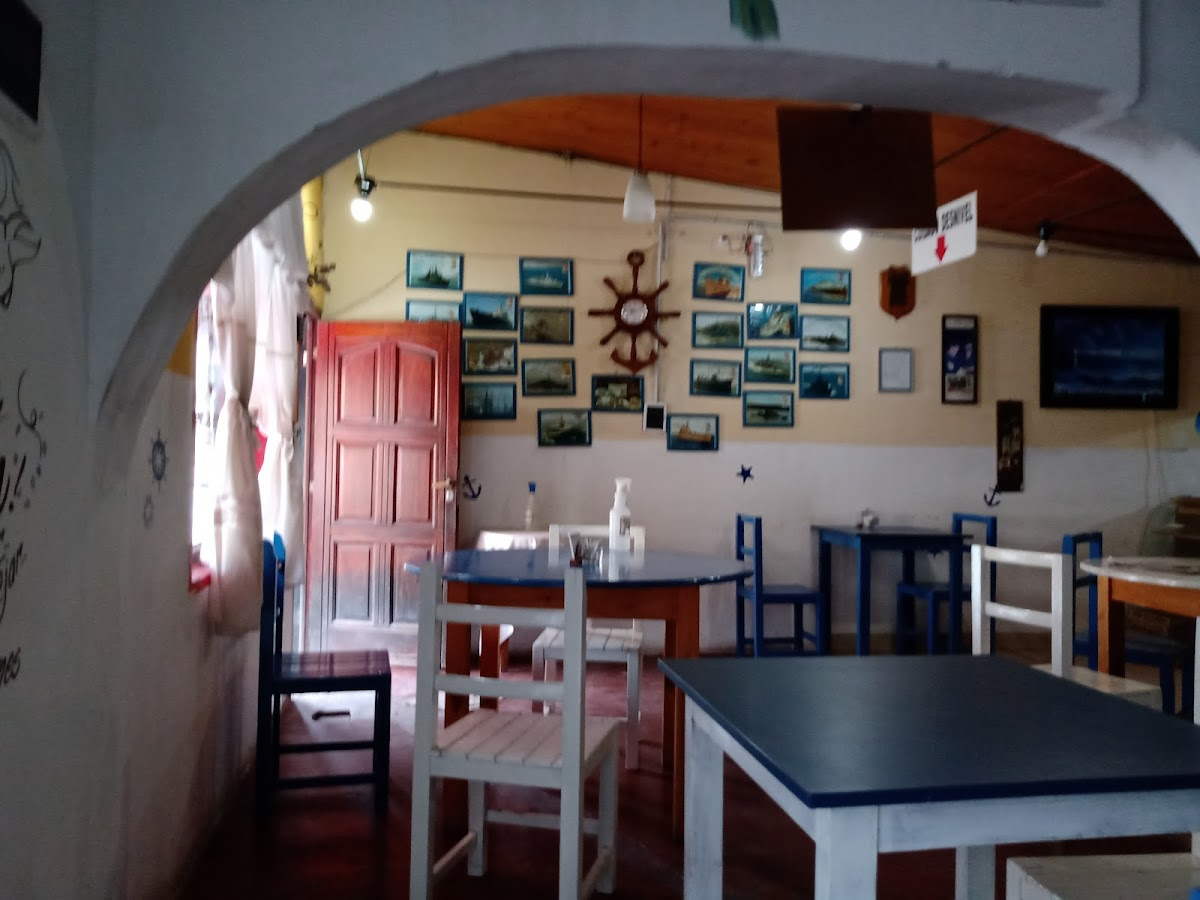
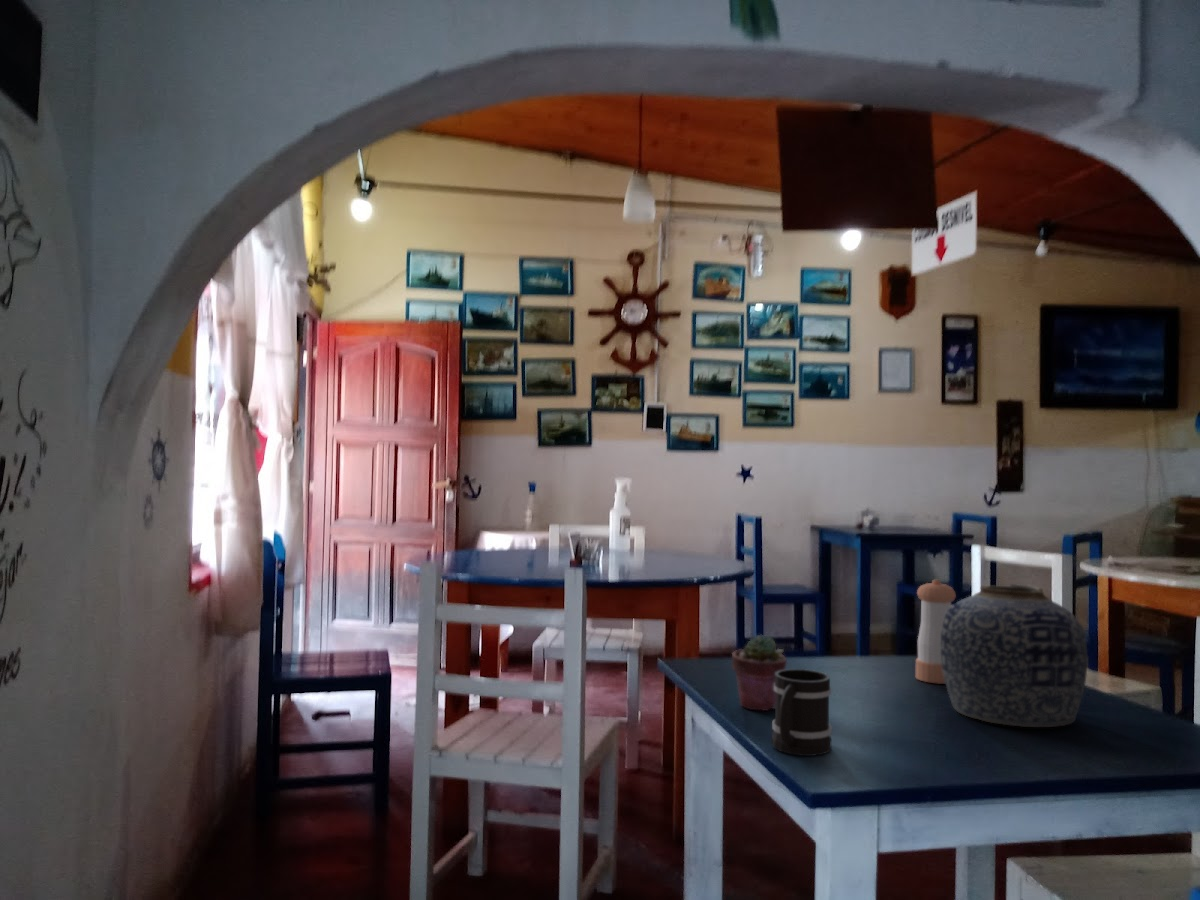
+ mug (797, 713)
+ pepper shaker (935, 629)
+ vase (1011, 650)
+ potted succulent (758, 670)
